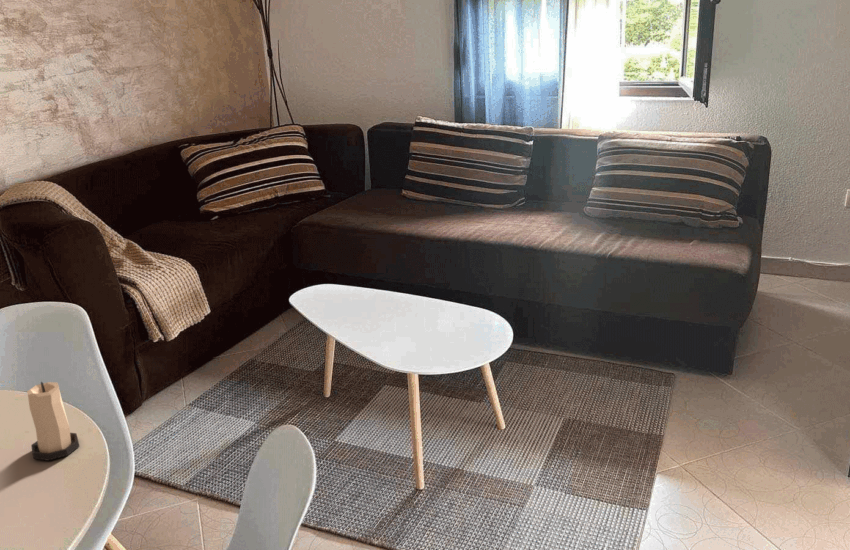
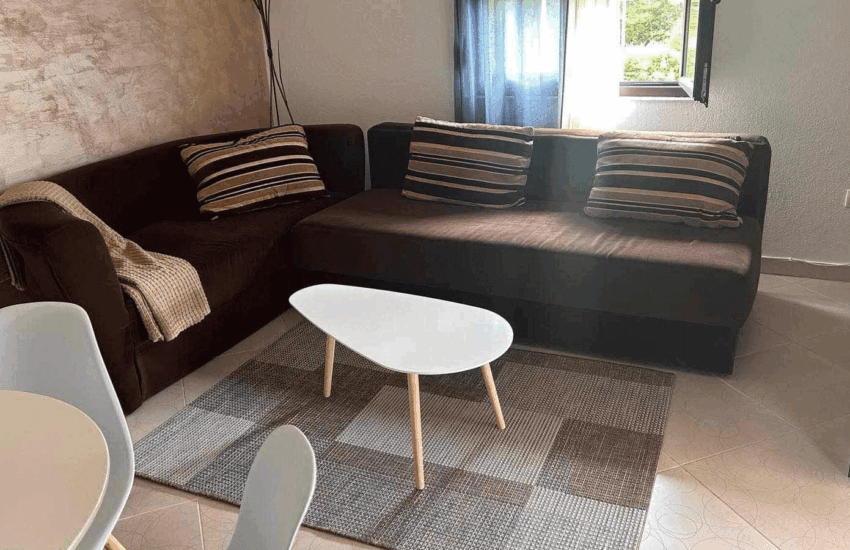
- candle (49, 415)
